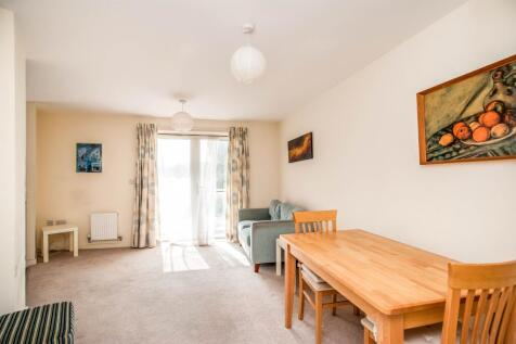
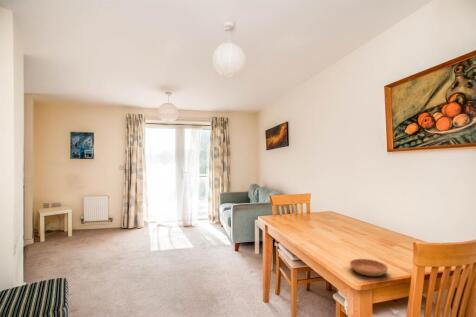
+ saucer (368, 267)
